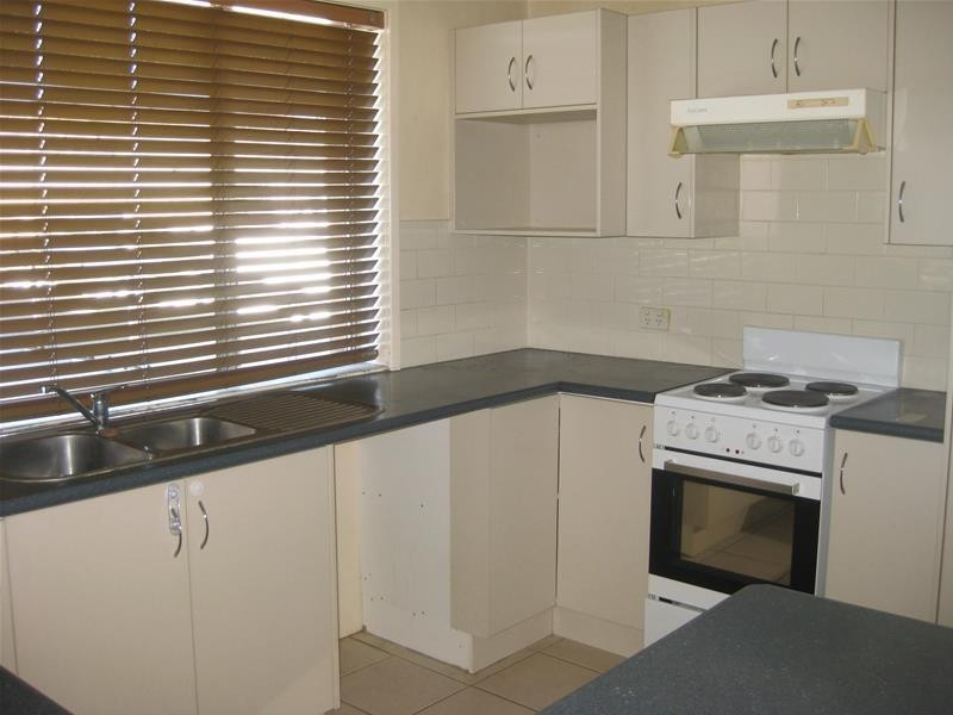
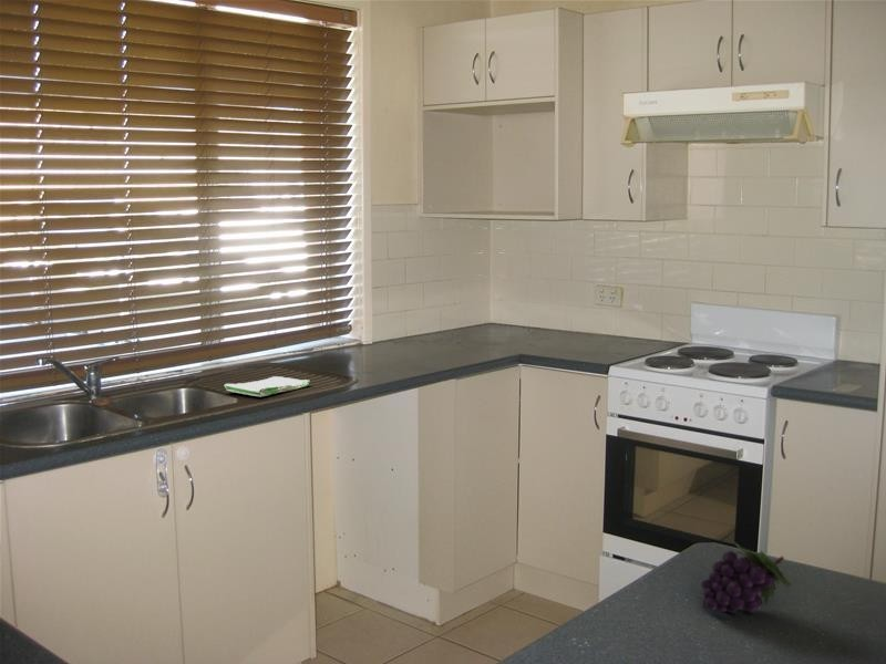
+ dish towel (267, 384)
+ fruit (745, 577)
